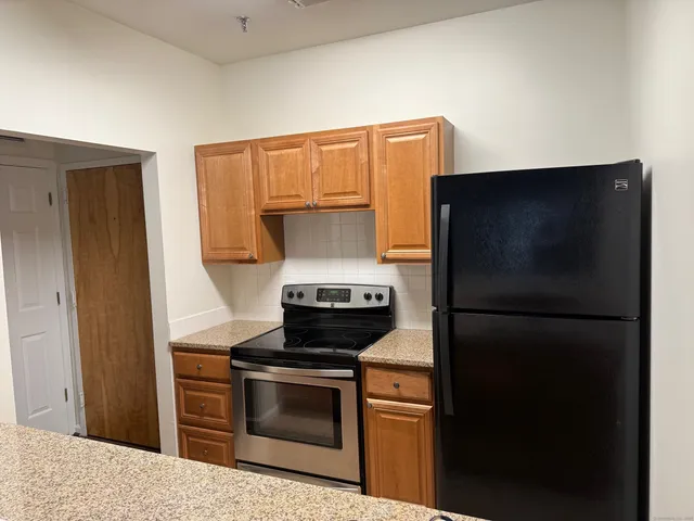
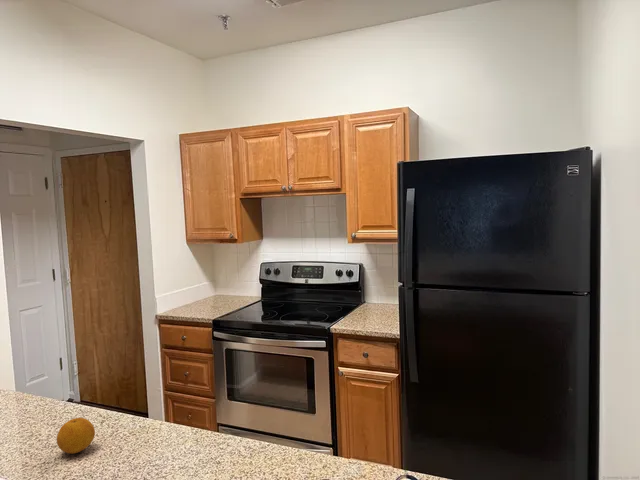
+ fruit (76, 435)
